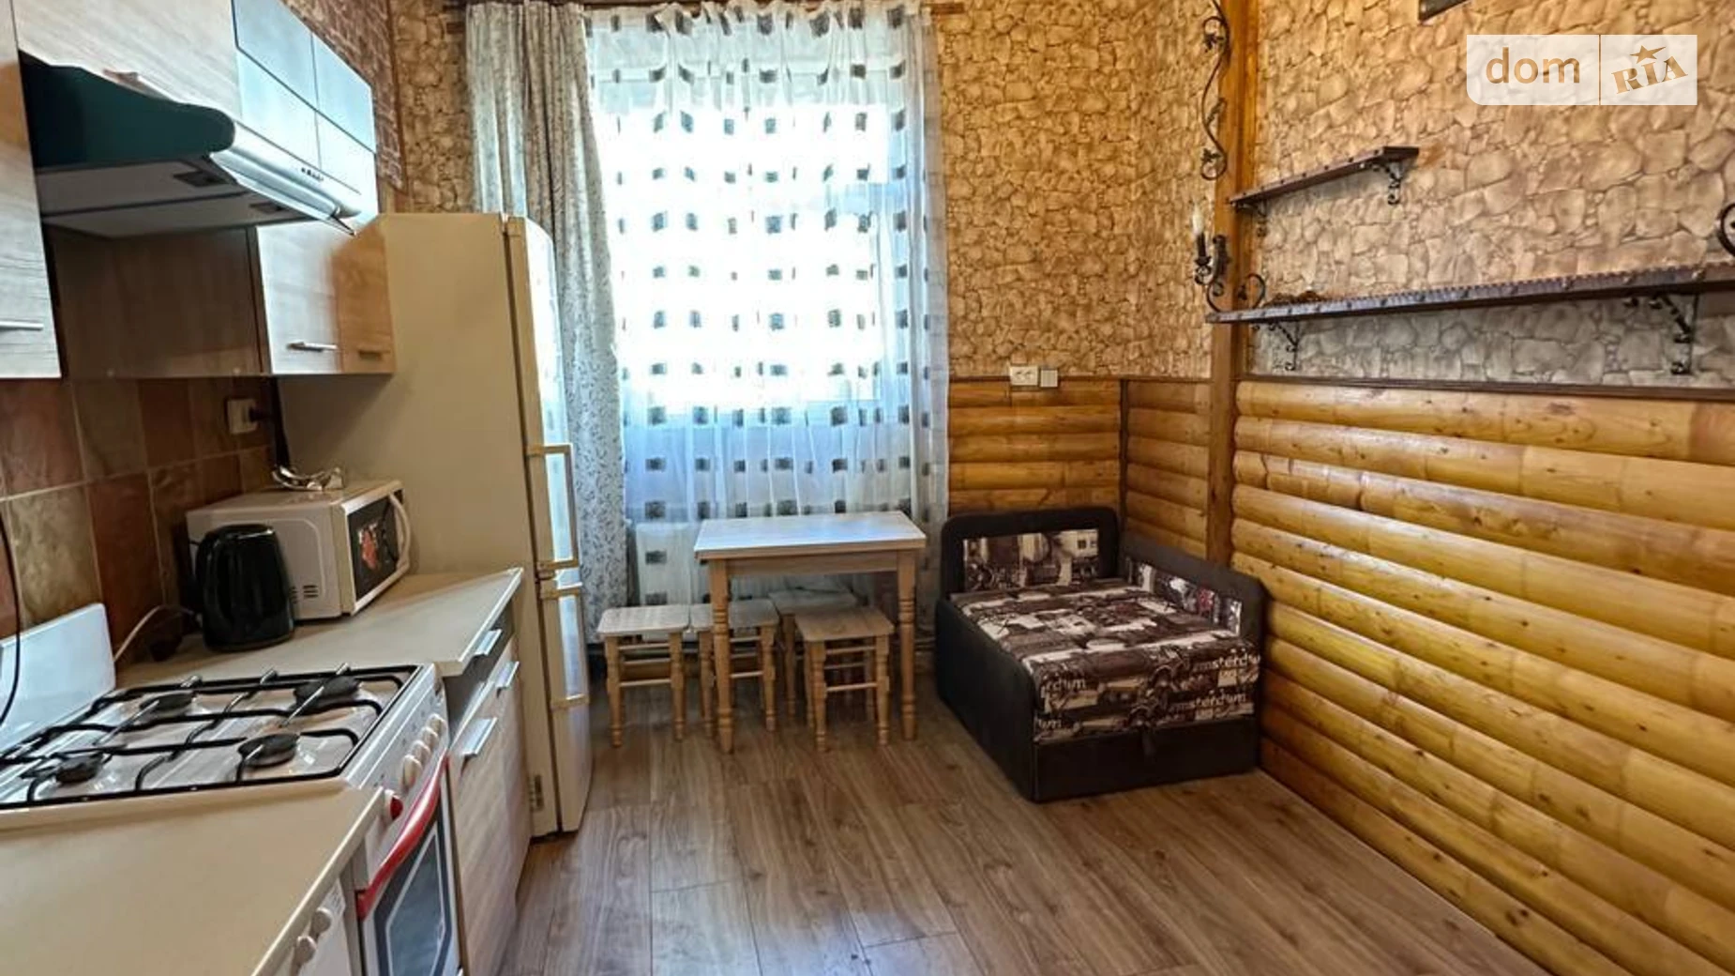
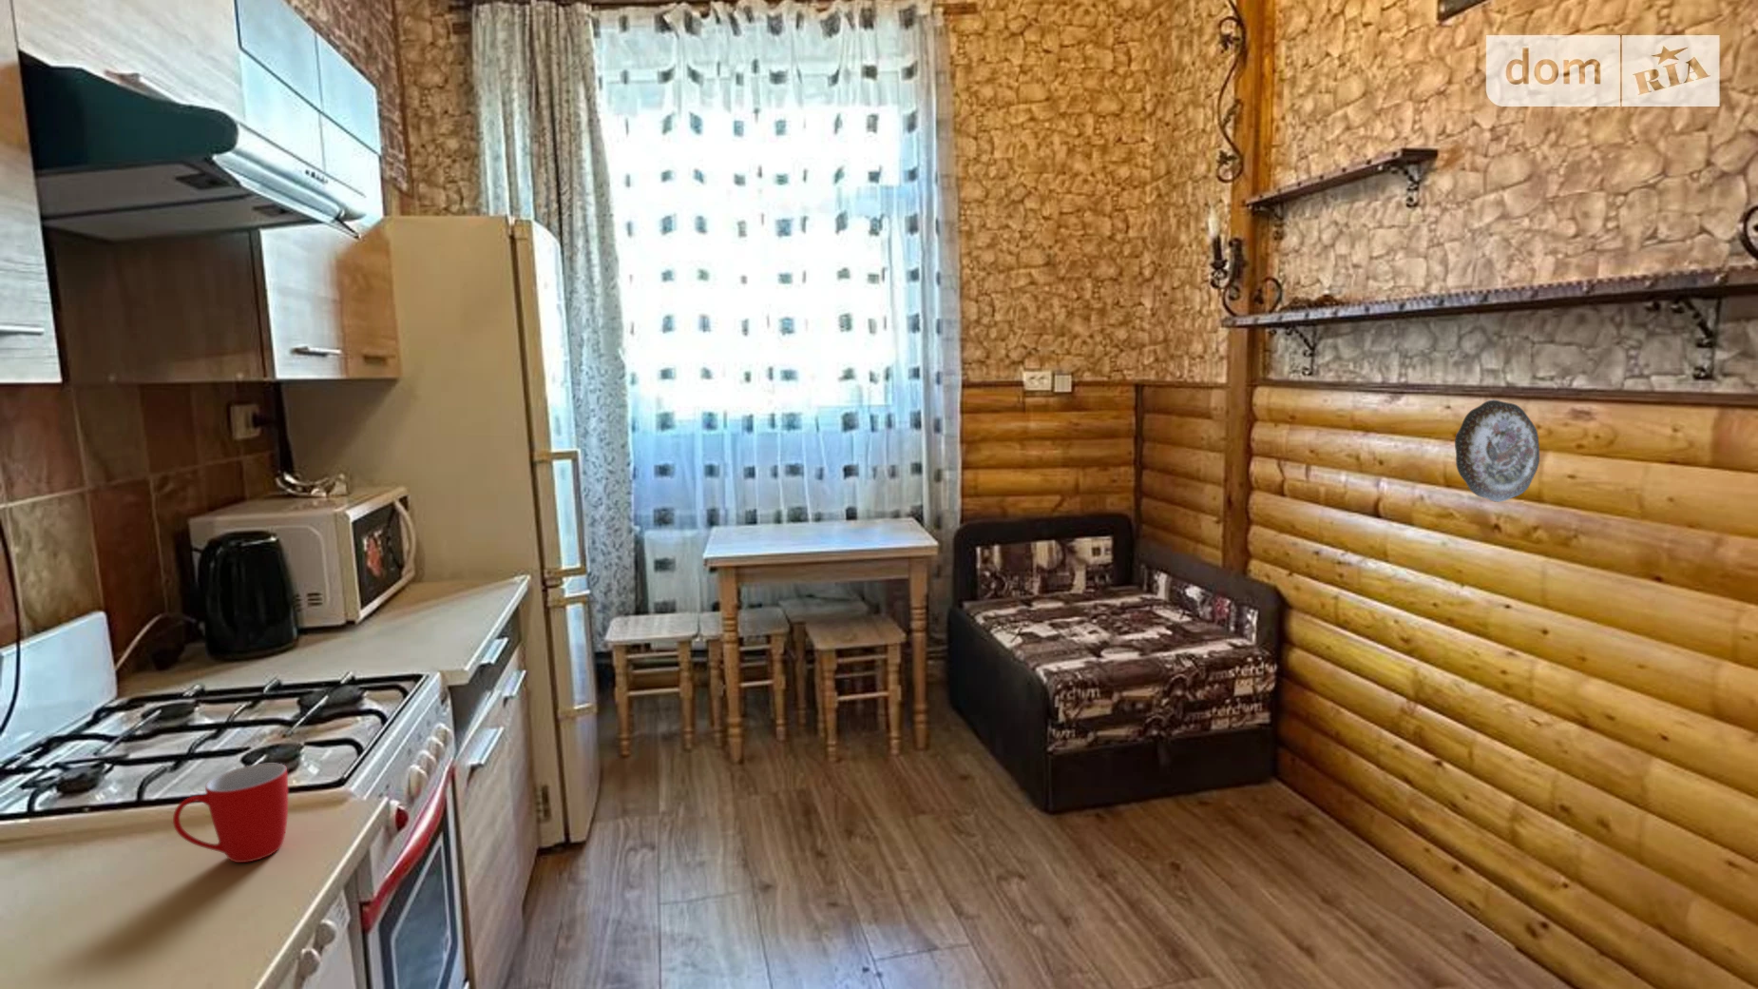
+ mug (234, 820)
+ decorative plate (1498, 449)
